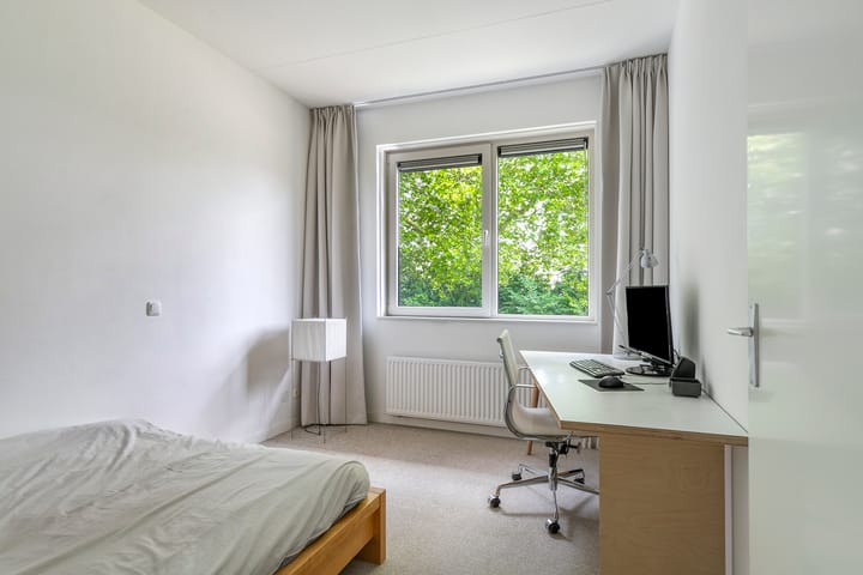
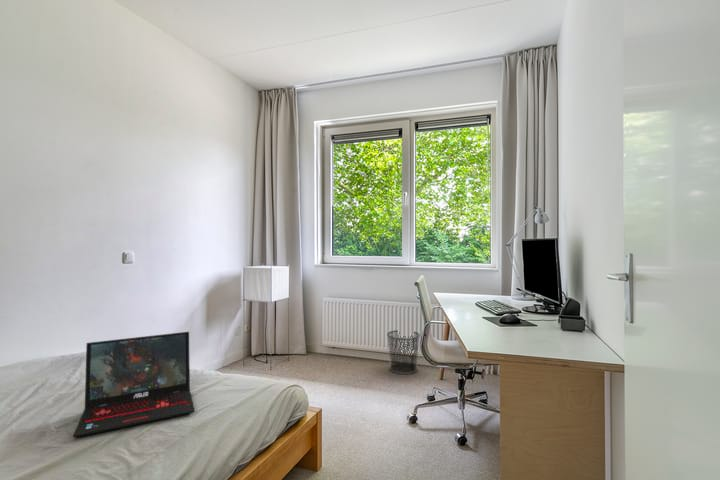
+ waste bin (403, 351)
+ laptop (139, 377)
